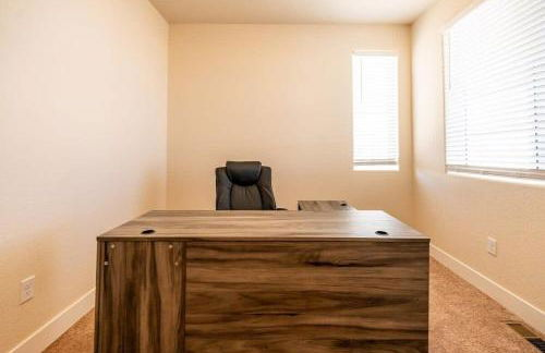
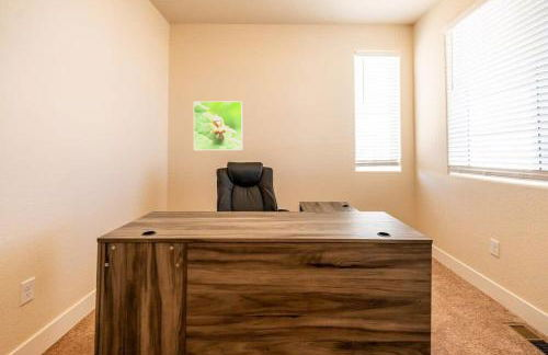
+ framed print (218, 125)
